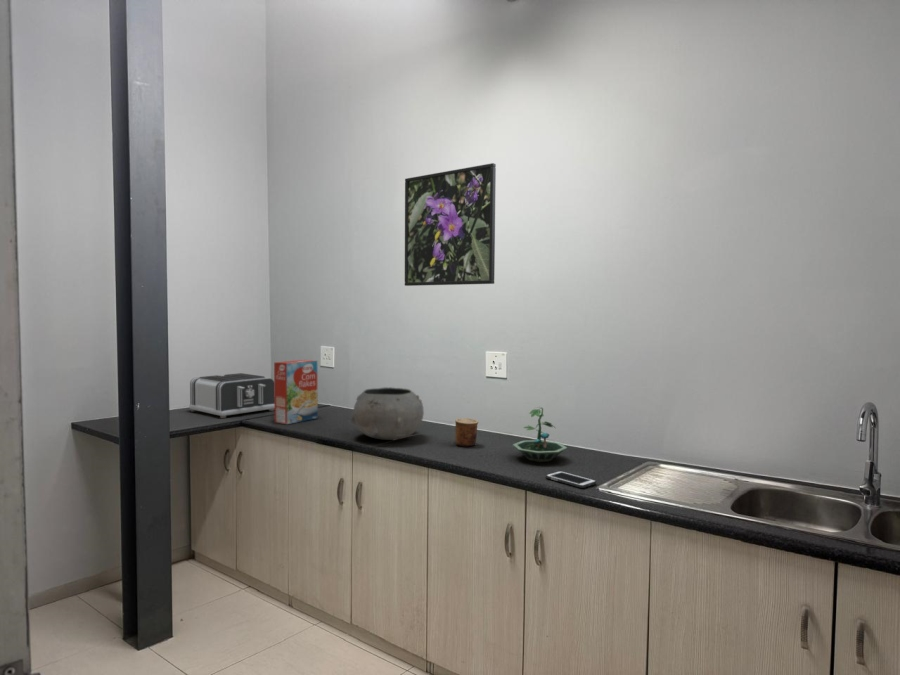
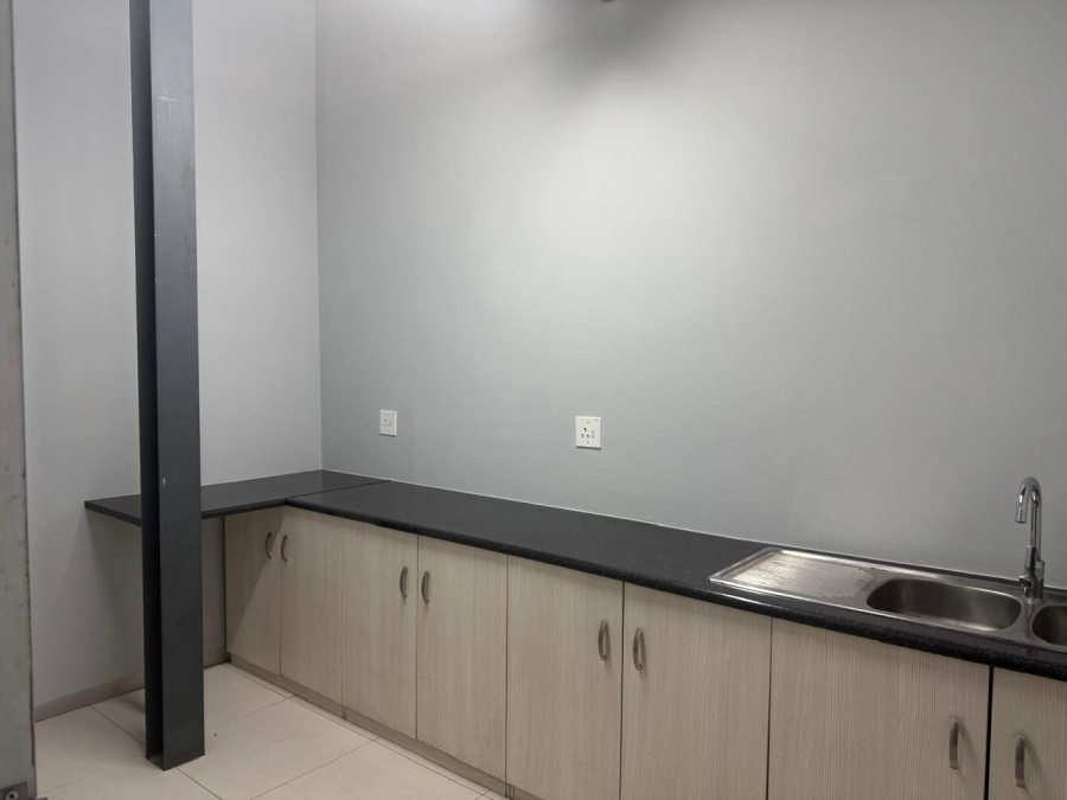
- cereal box (296, 390)
- cup (466, 432)
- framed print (447, 228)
- terrarium (540, 417)
- cell phone (570, 479)
- bowl (388, 414)
- toaster (234, 394)
